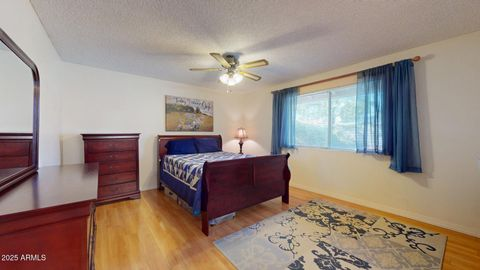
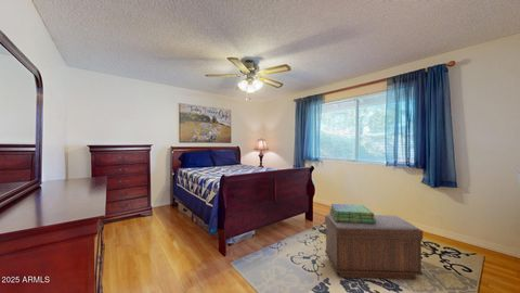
+ stack of books (350, 213)
+ bench (368, 243)
